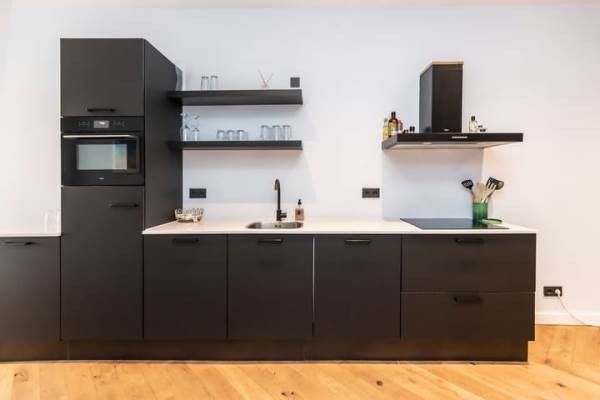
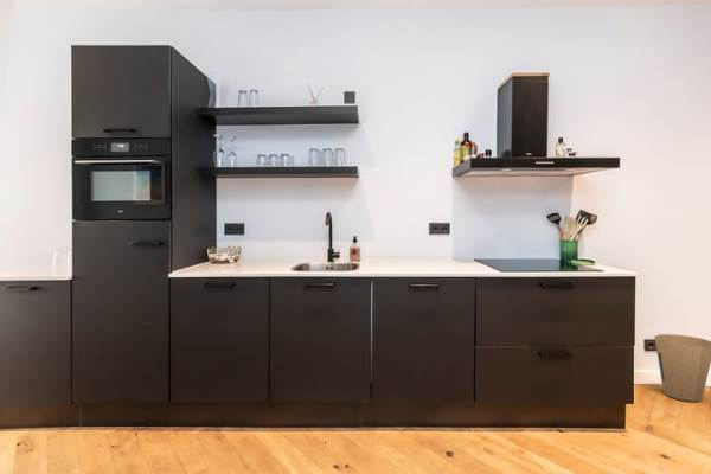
+ trash can (683, 367)
